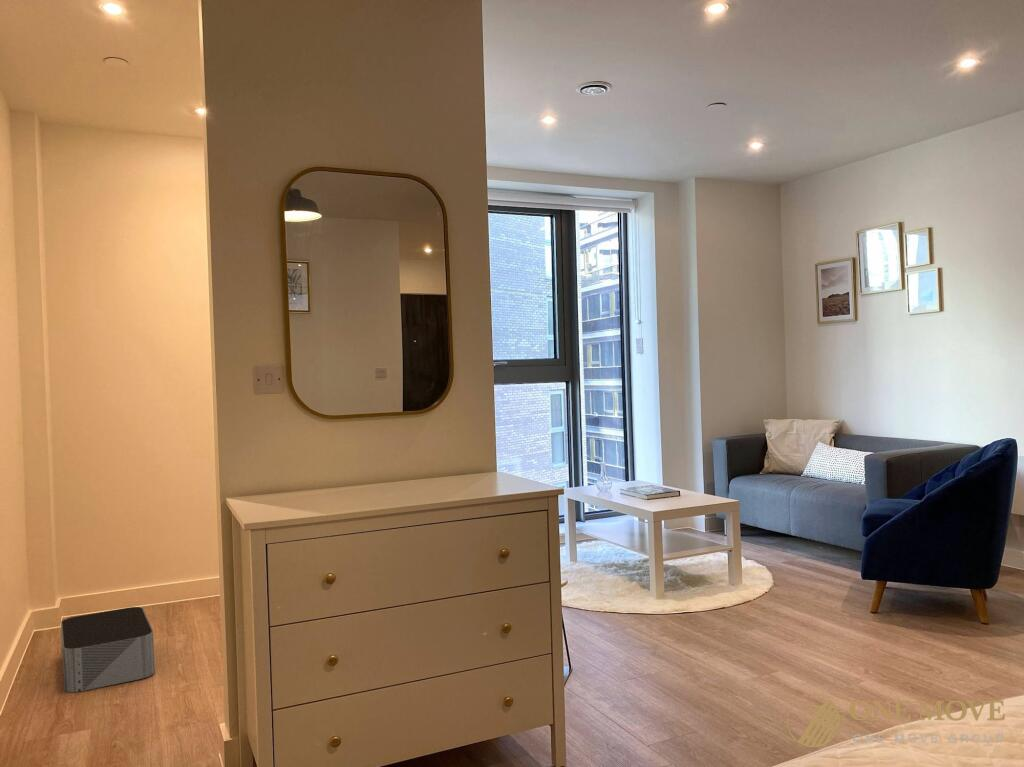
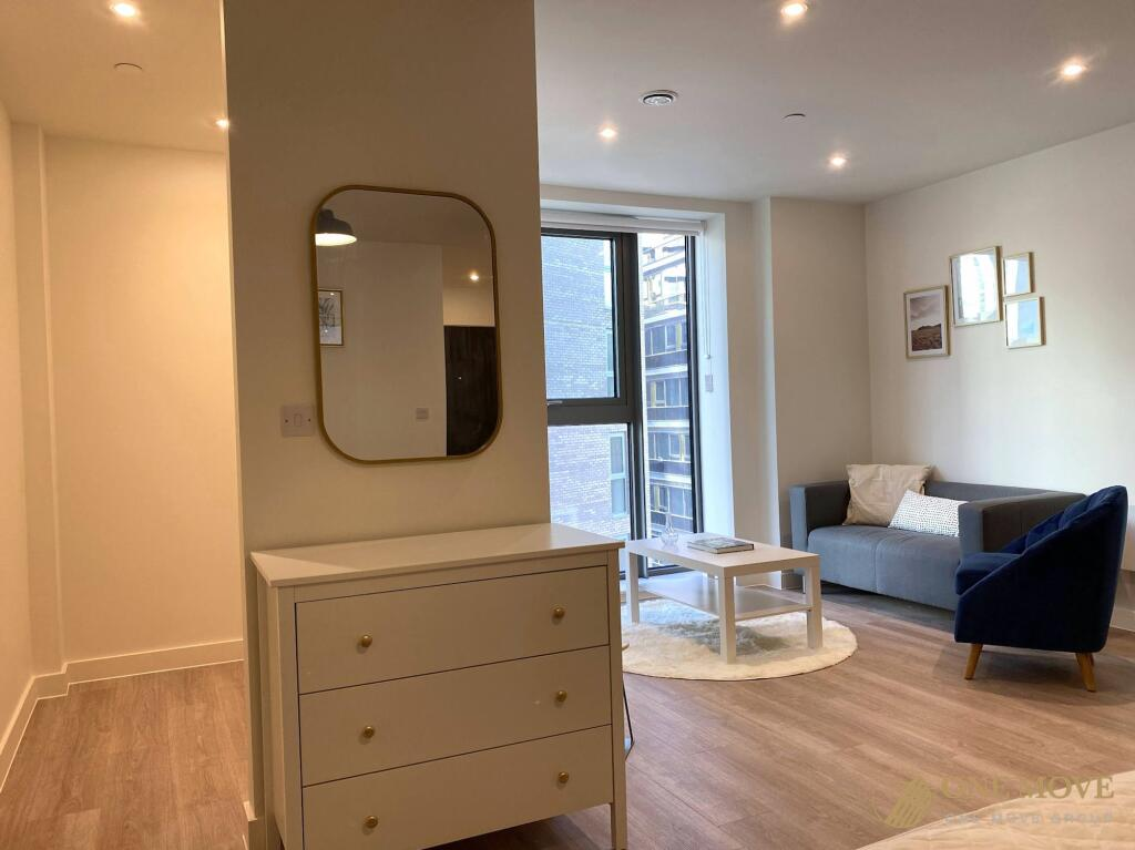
- storage bin (106, 646)
